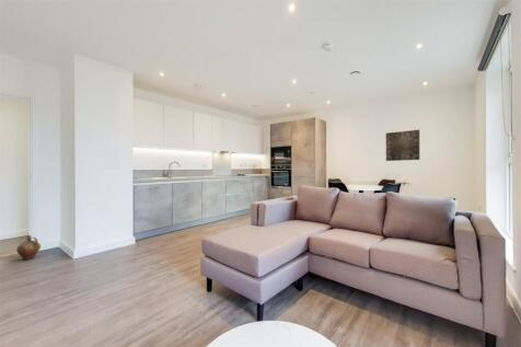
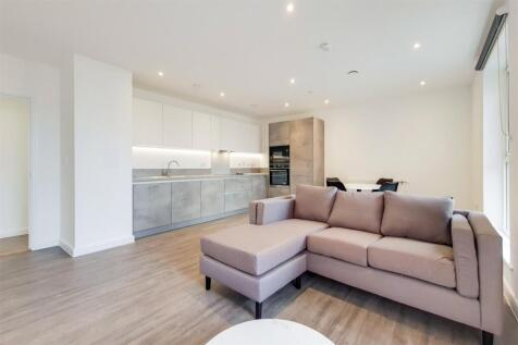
- ceramic jug (28, 246)
- wall art (402, 146)
